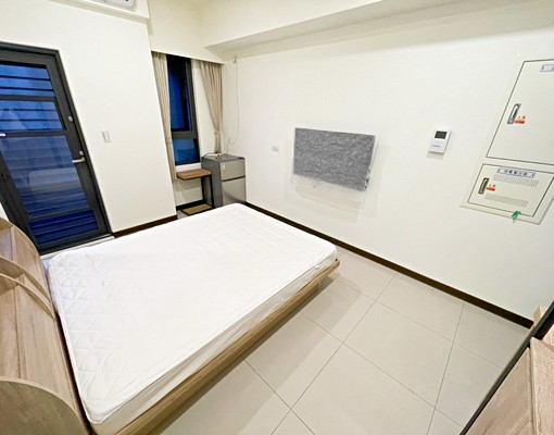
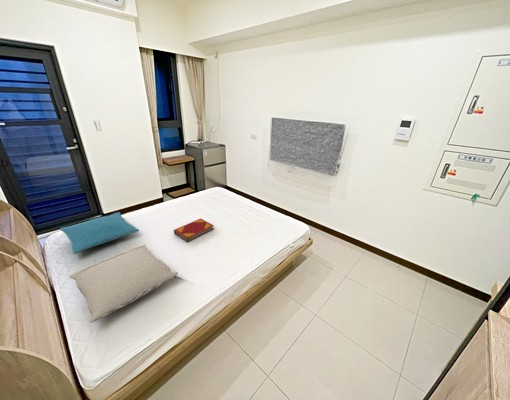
+ pillow (100, 230)
+ pillow (124, 275)
+ hardback book (194, 229)
